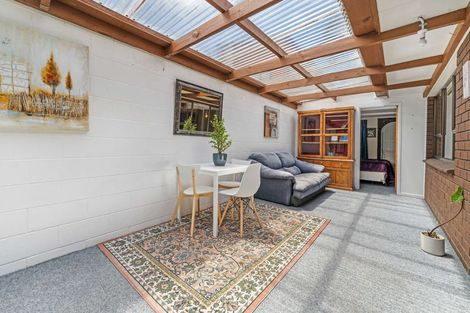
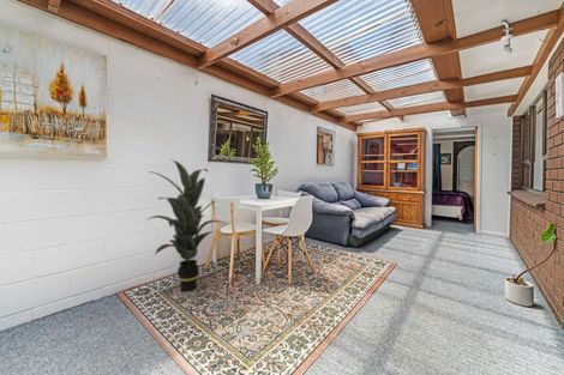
+ indoor plant (182, 224)
